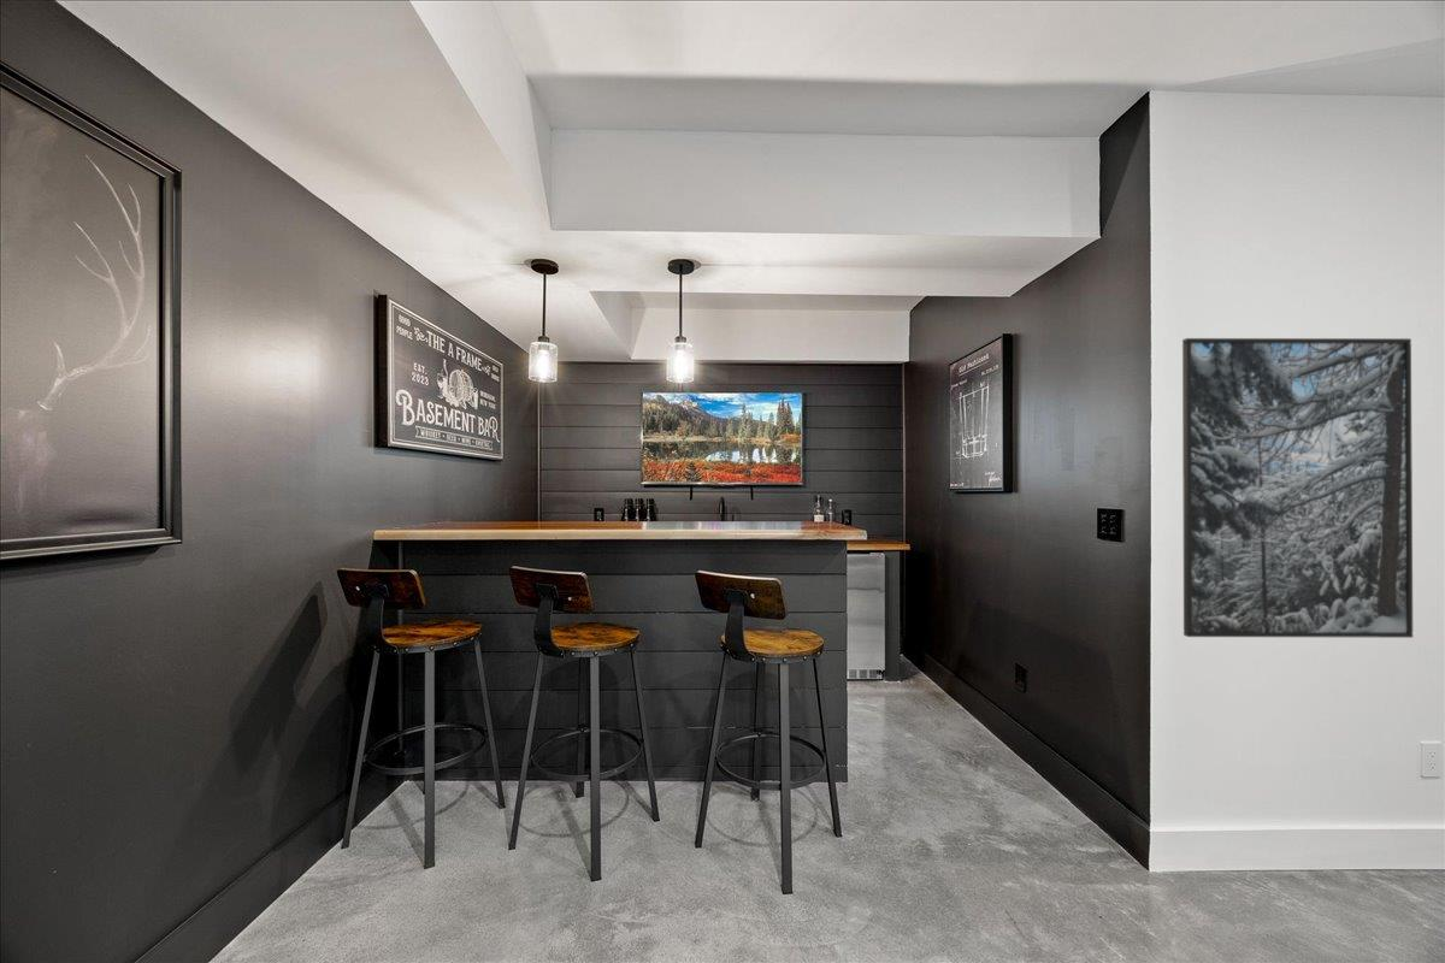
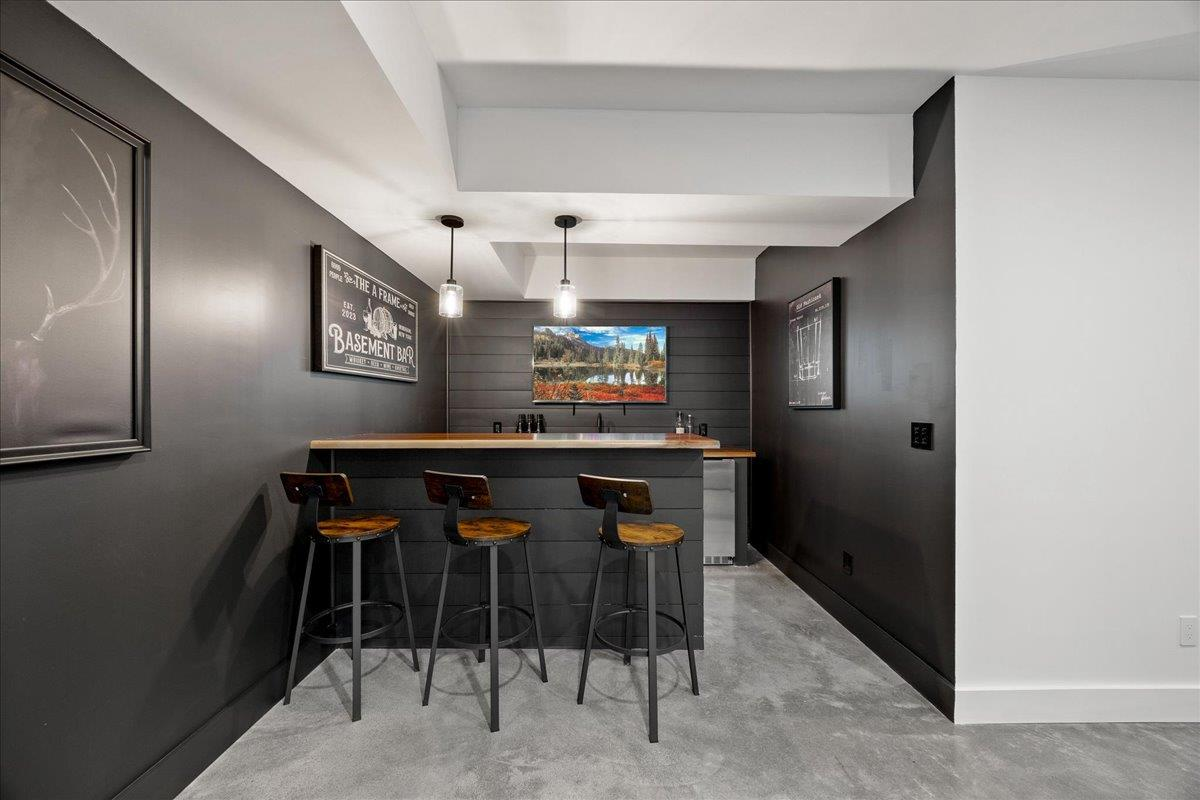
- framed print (1297, 488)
